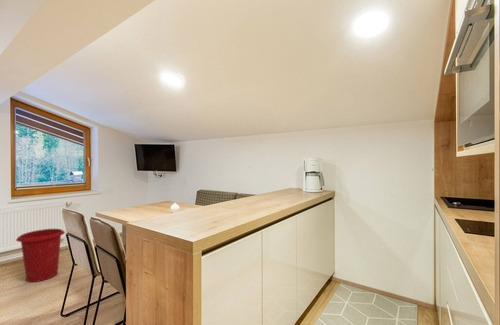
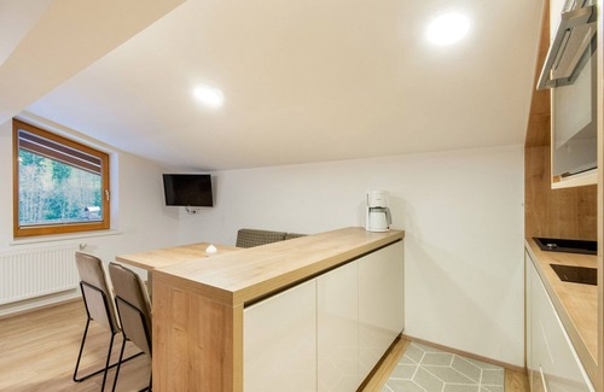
- waste bin (42, 254)
